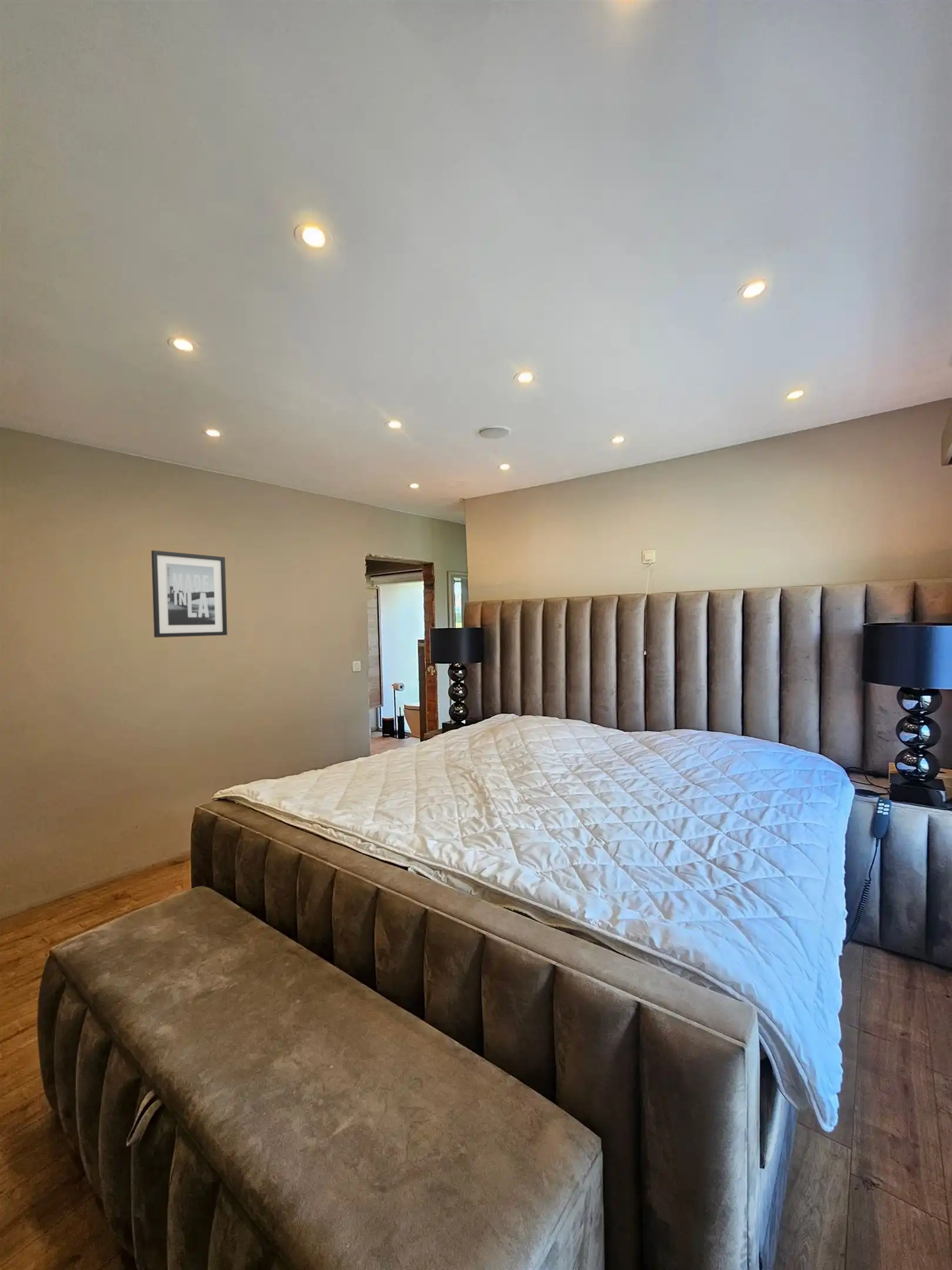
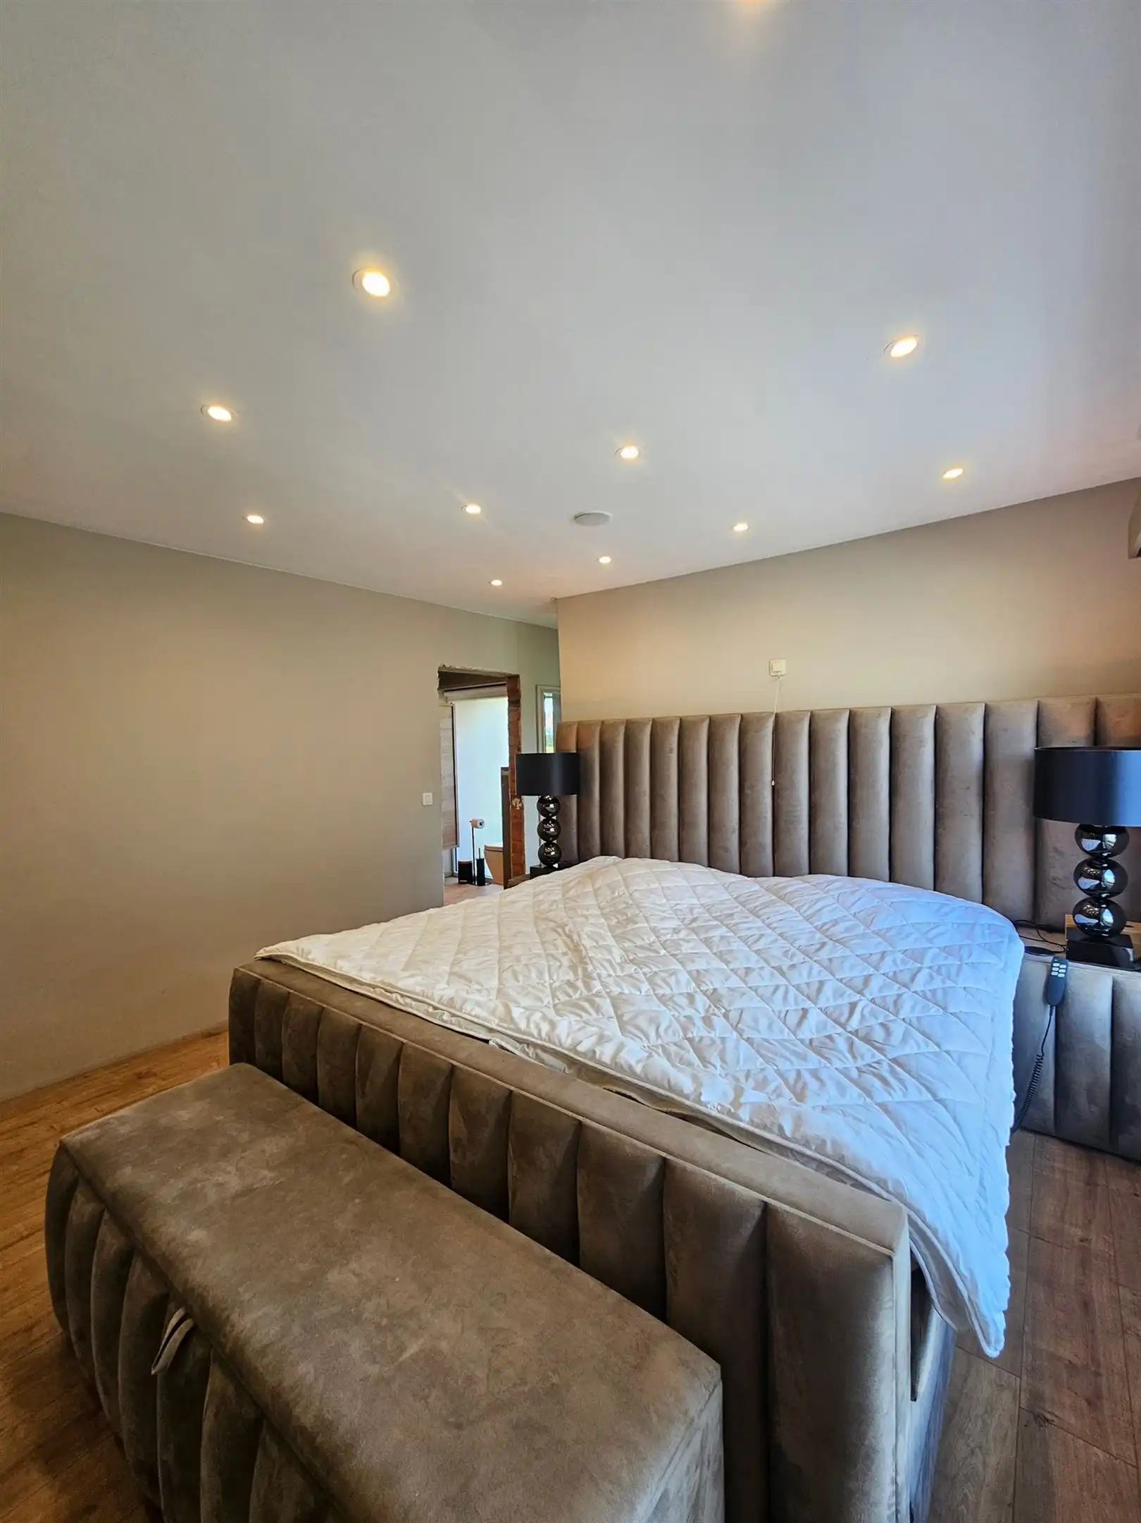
- wall art (191, 595)
